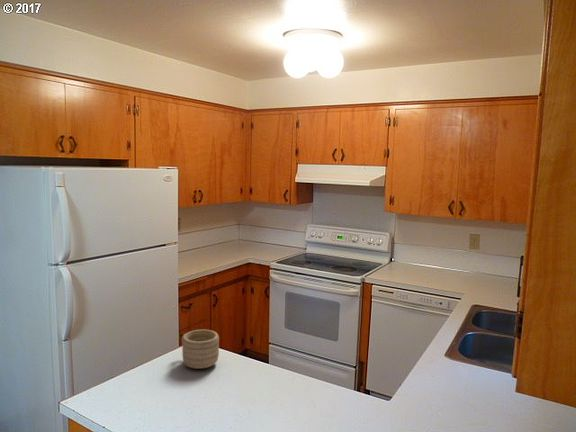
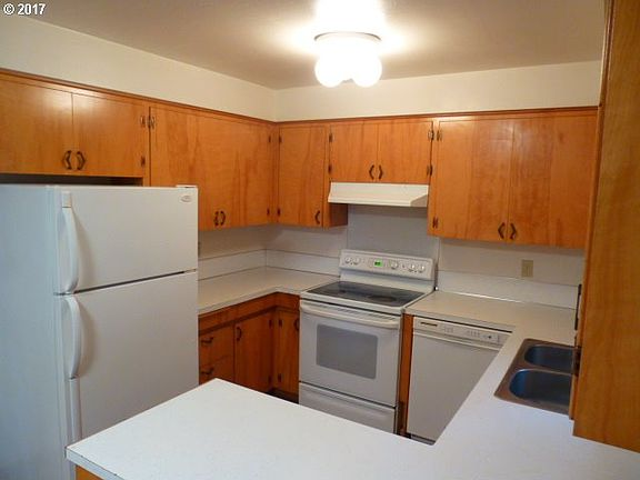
- mug (197, 348)
